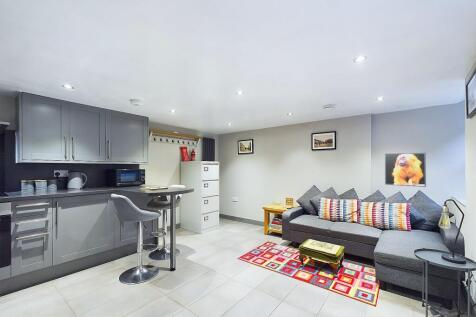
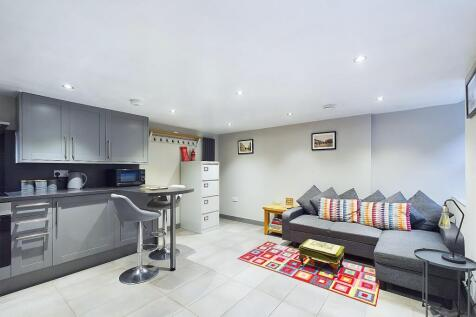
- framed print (404, 169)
